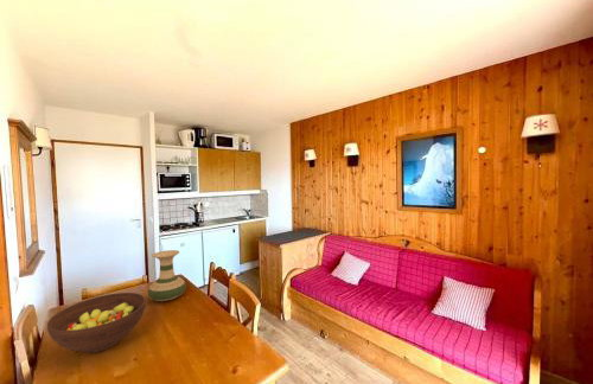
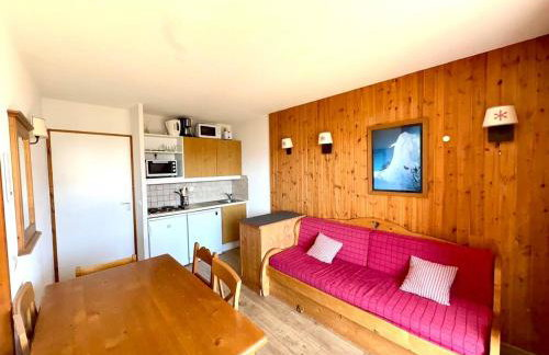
- fruit bowl (101, 326)
- vase (166, 275)
